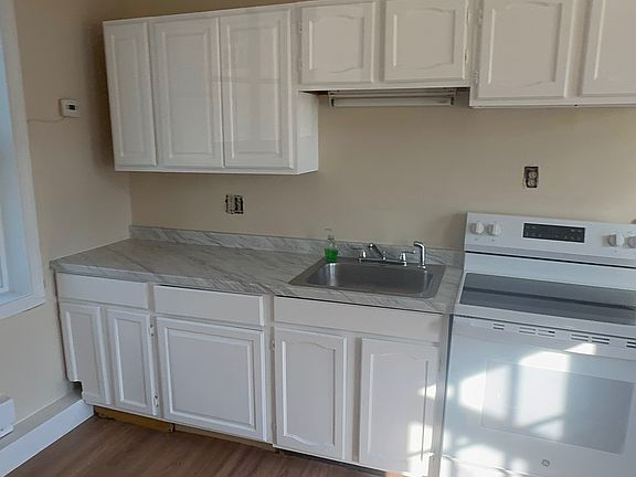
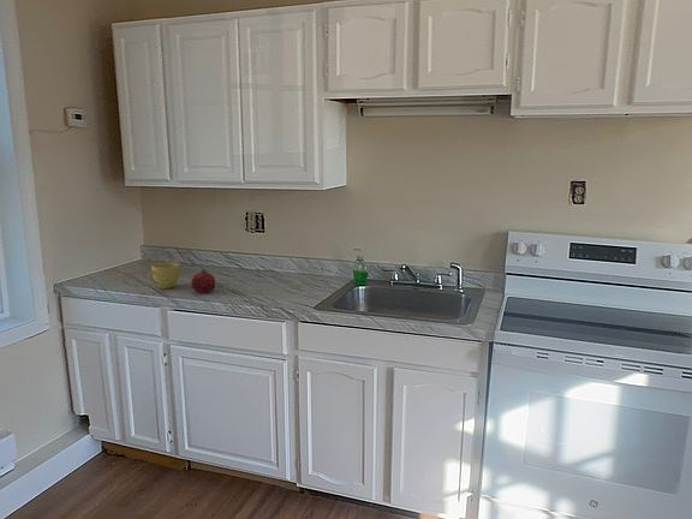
+ cup (162, 276)
+ fruit (203, 280)
